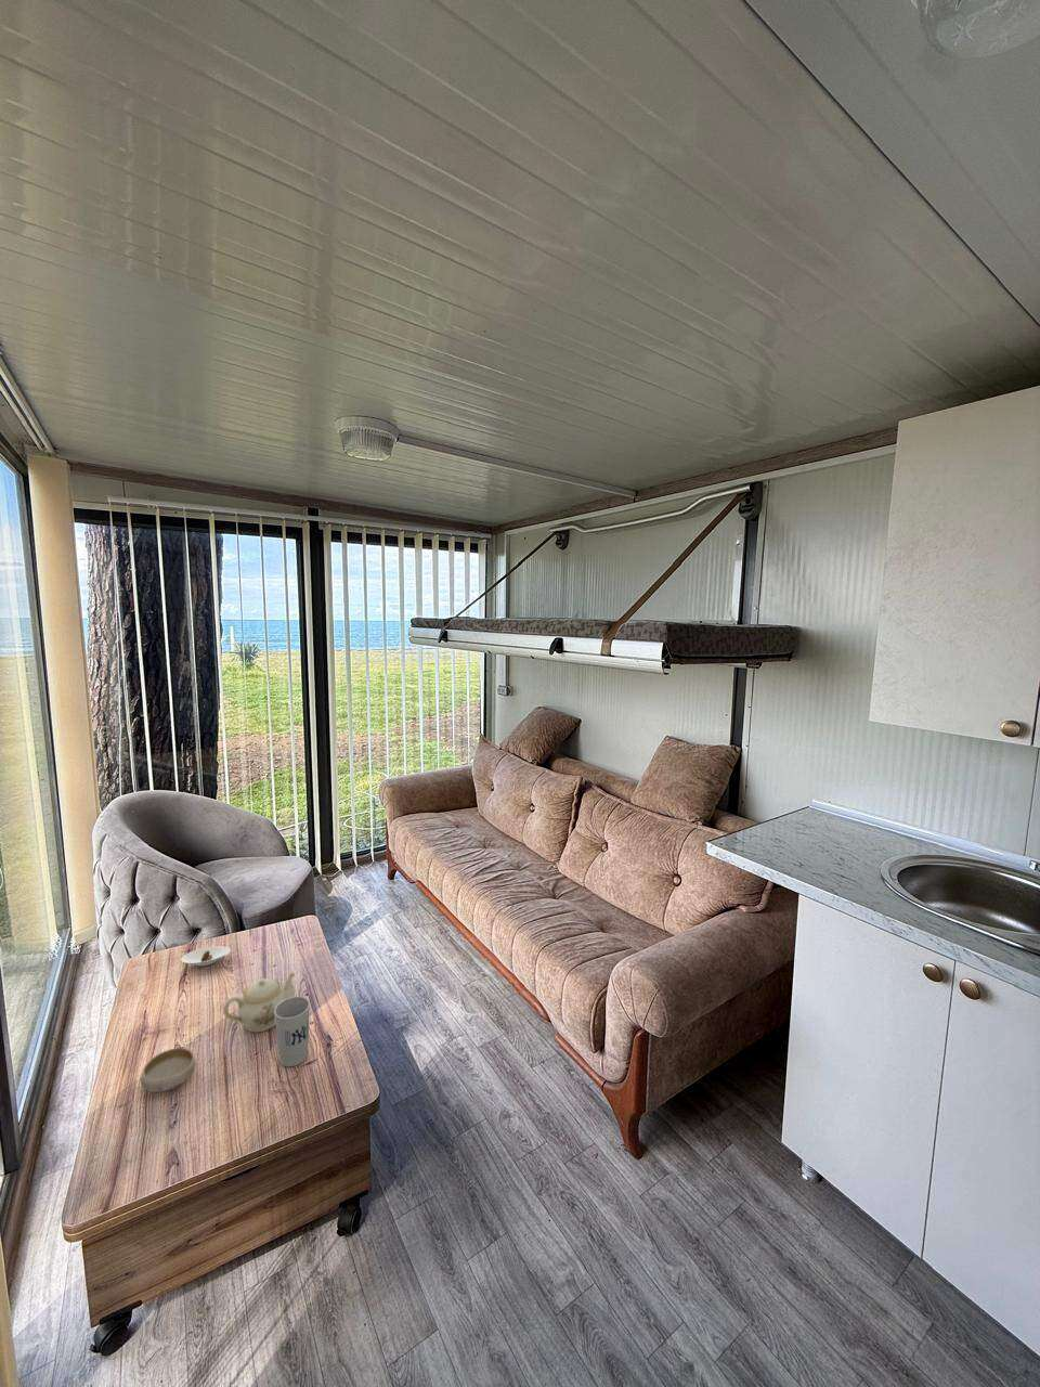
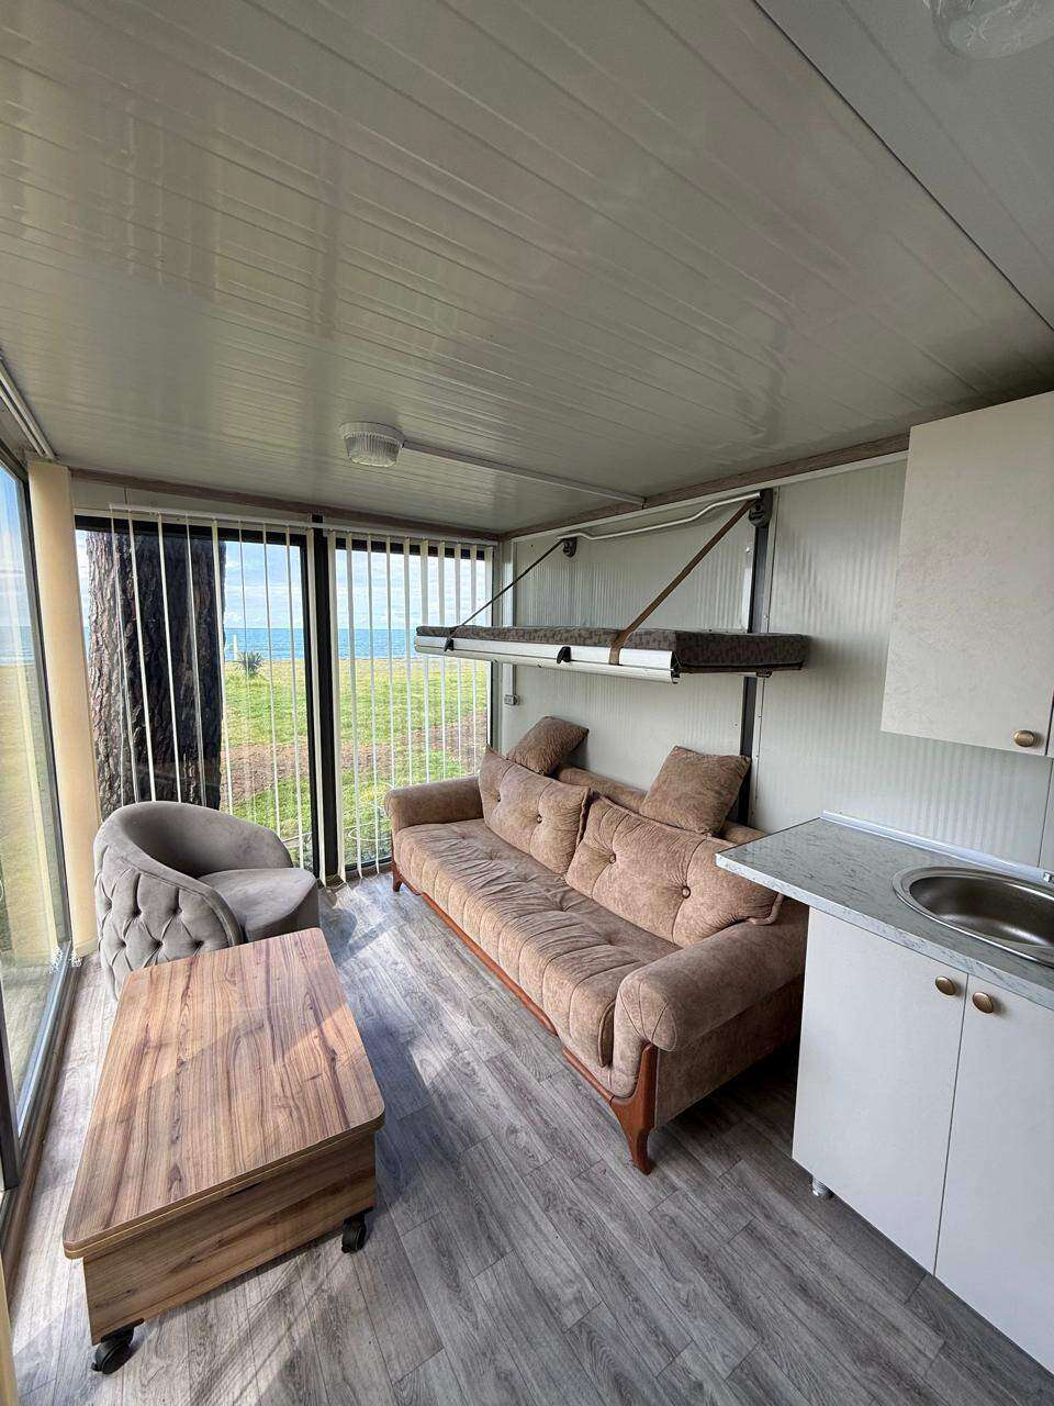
- bowl (168, 1070)
- teapot (260, 1001)
- cup (293, 1032)
- saucer (205, 957)
